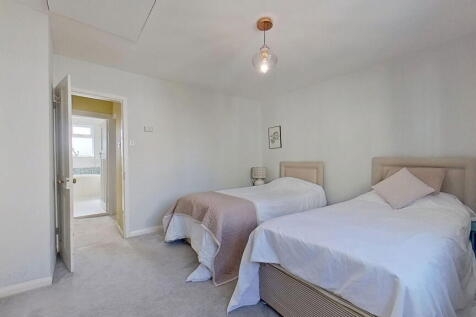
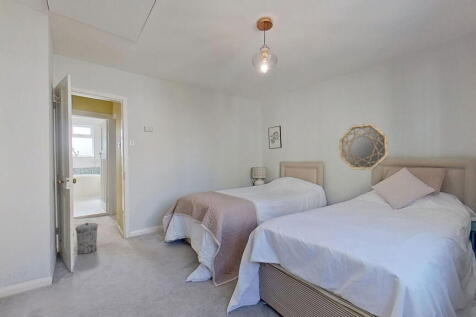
+ trash can (87, 236)
+ home mirror (361, 147)
